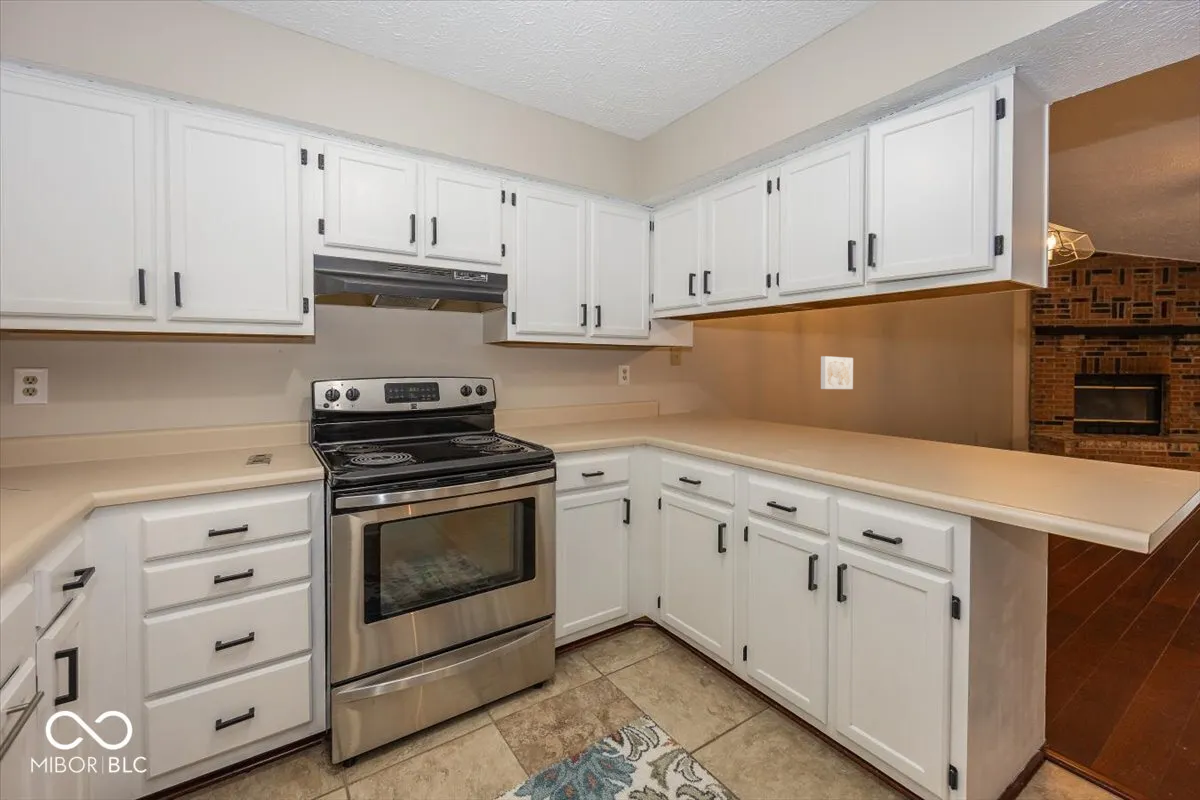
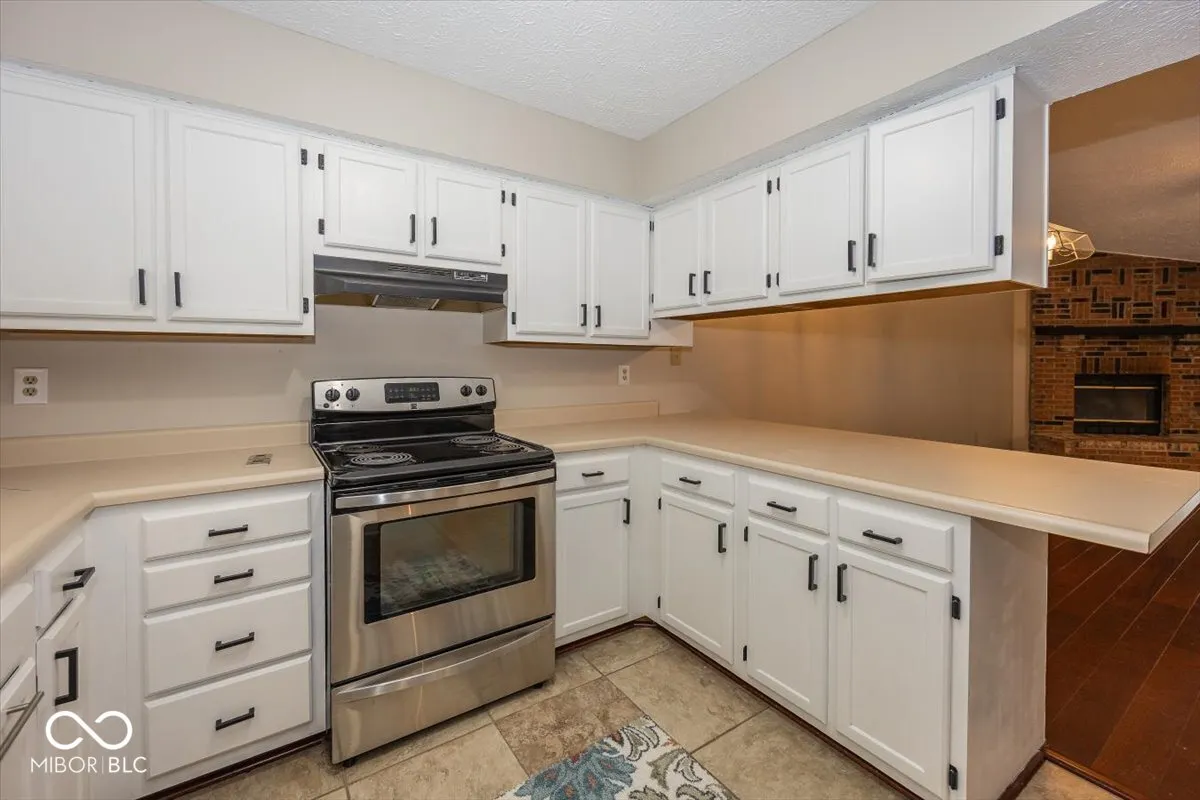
- wall art (837, 373)
